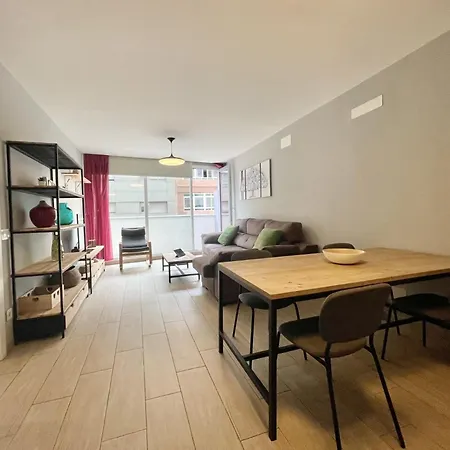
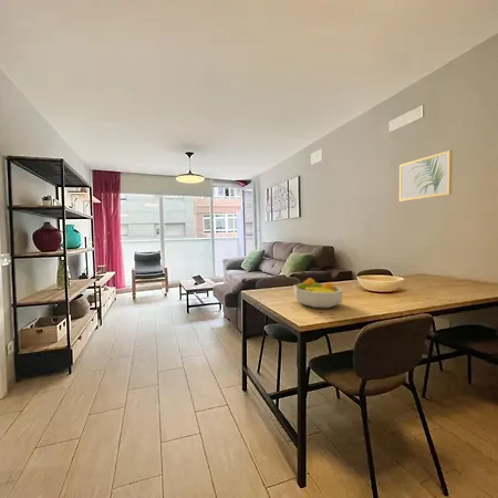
+ fruit bowl (317, 291)
+ wall art (423, 178)
